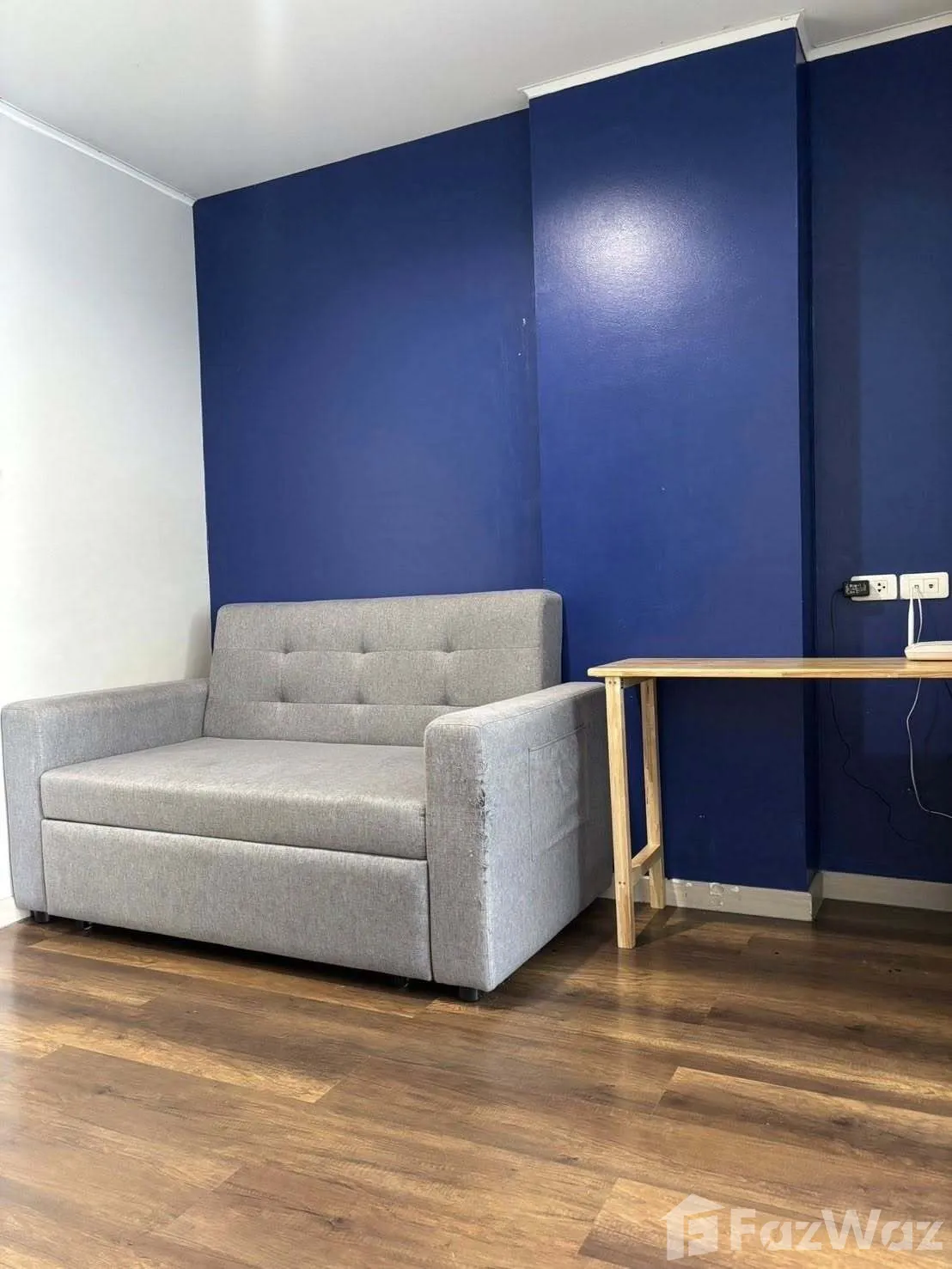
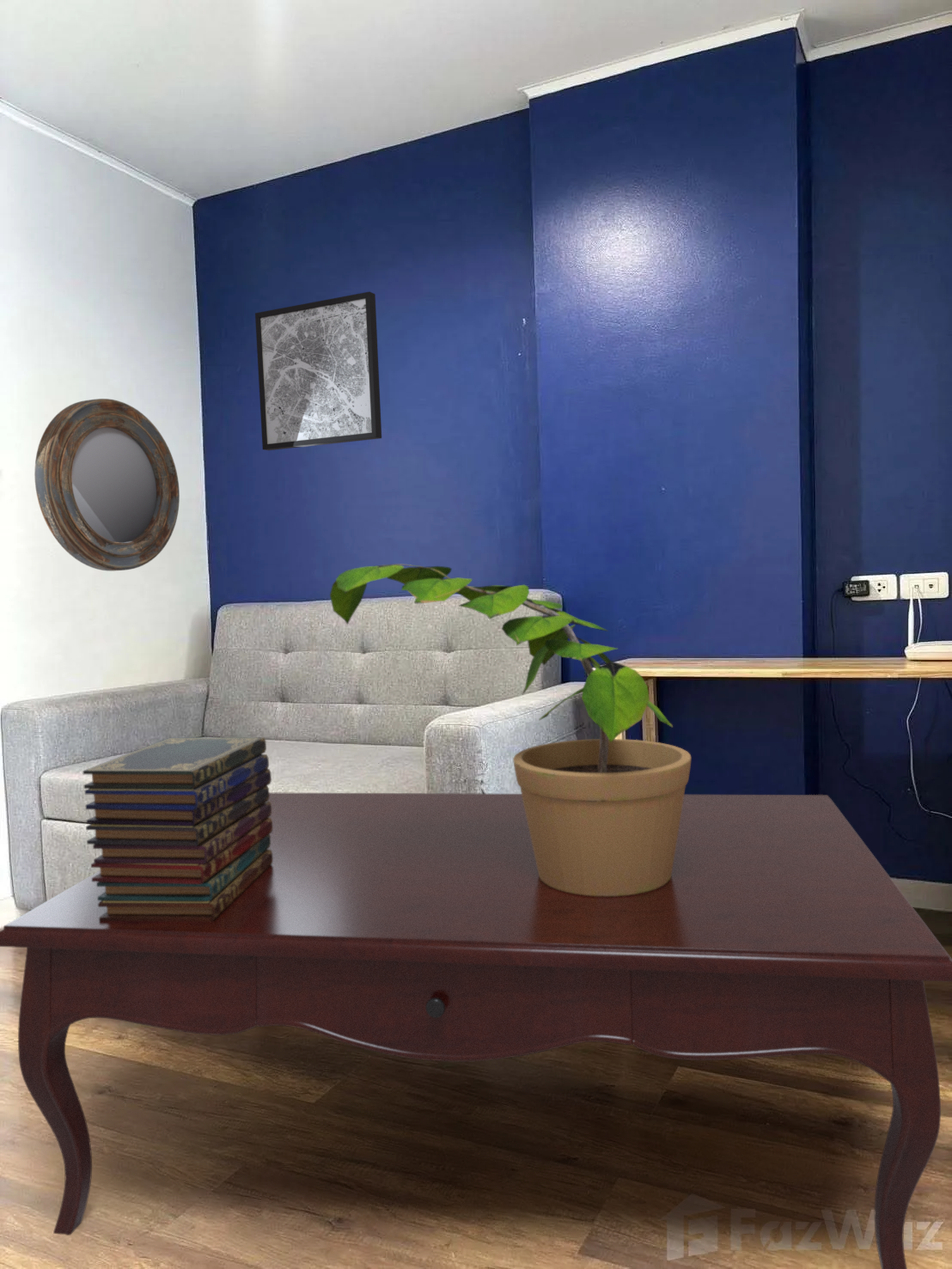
+ book stack (186, 820)
+ wall art (316, 374)
+ home mirror (113, 485)
+ potted plant (522, 693)
+ coffee table (489, 985)
